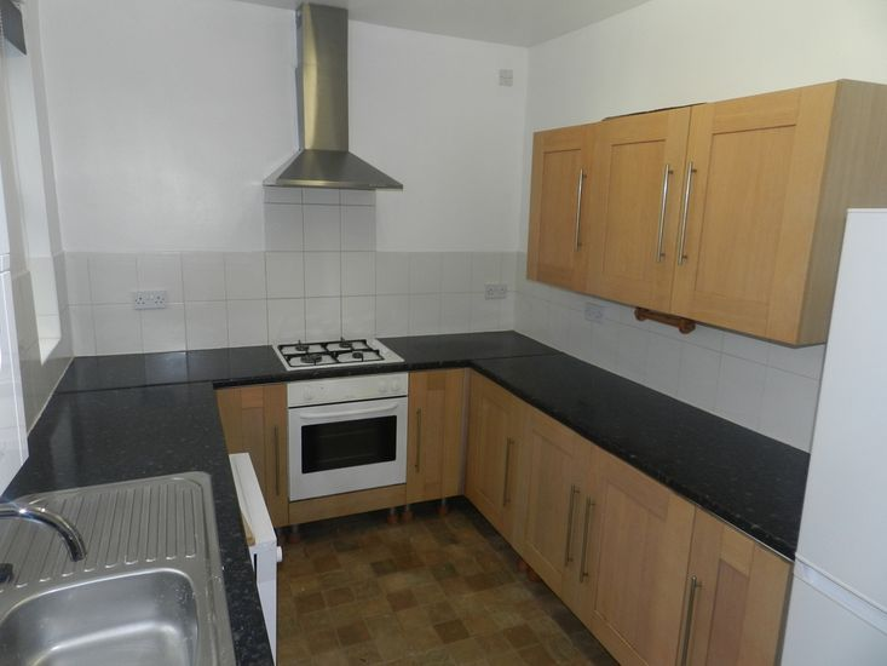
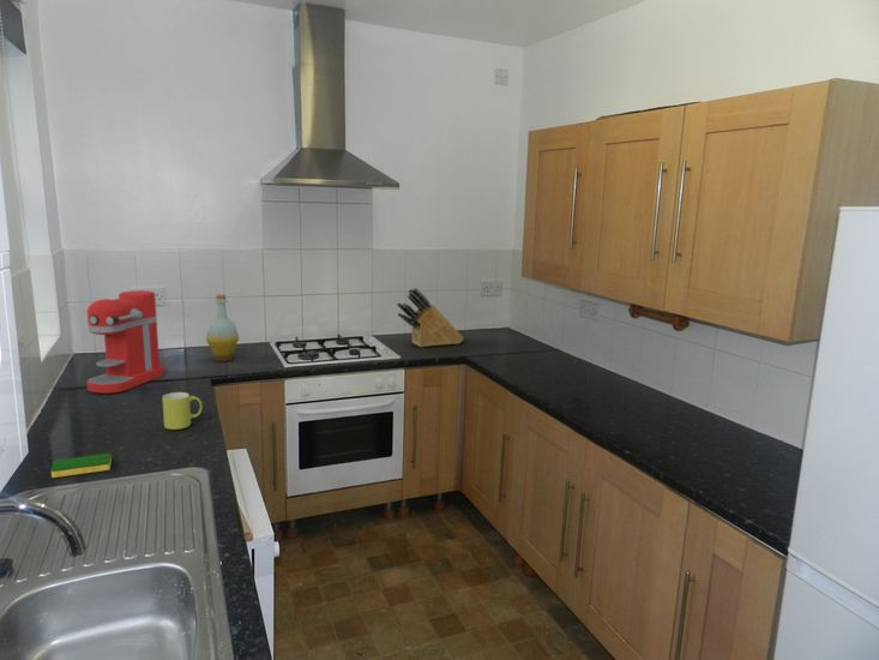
+ knife block (431, 314)
+ bottle (222, 328)
+ coffee maker (124, 338)
+ dish sponge (82, 464)
+ mug (182, 409)
